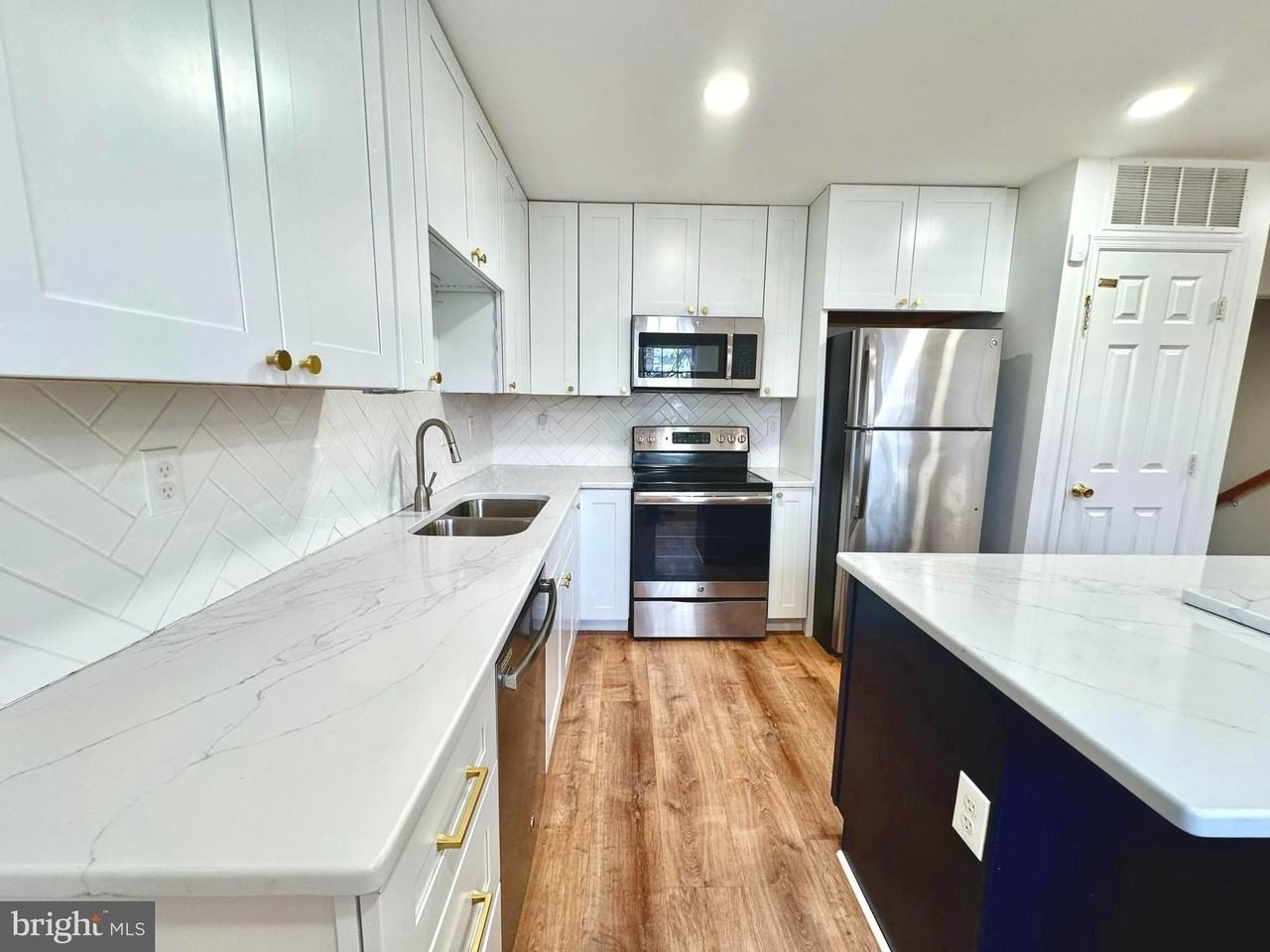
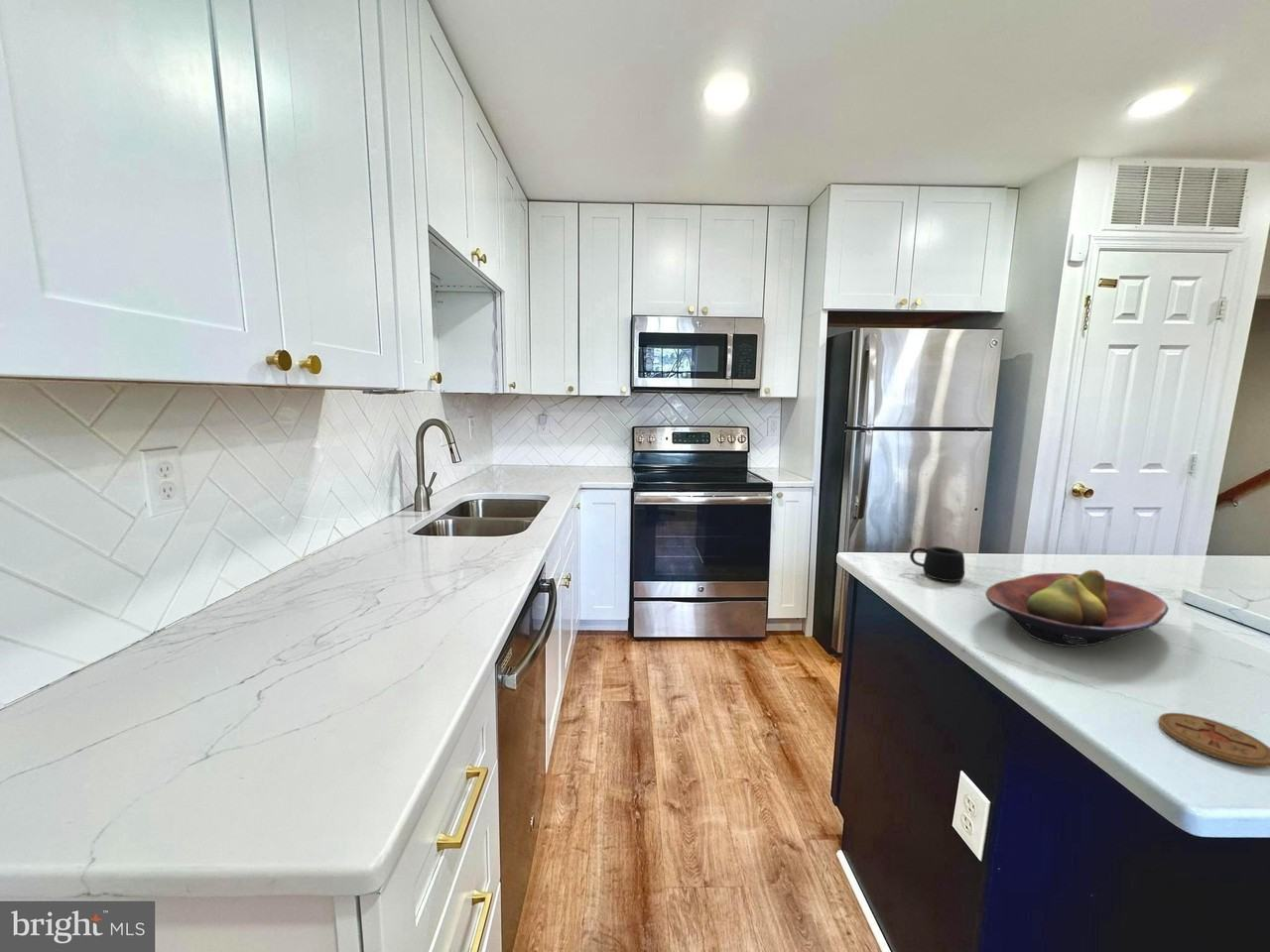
+ fruit bowl (1074, 599)
+ coaster (1213, 738)
+ mug (937, 562)
